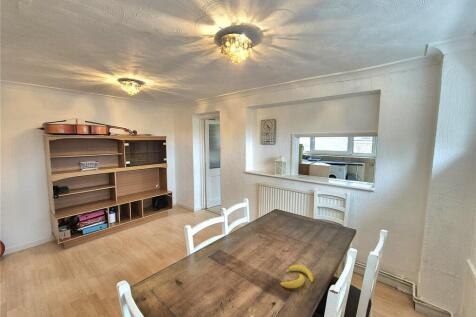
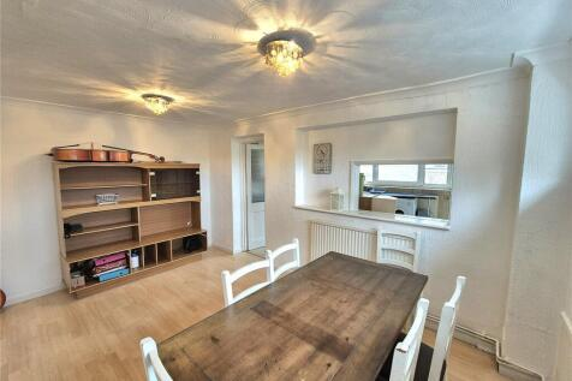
- banana (298, 274)
